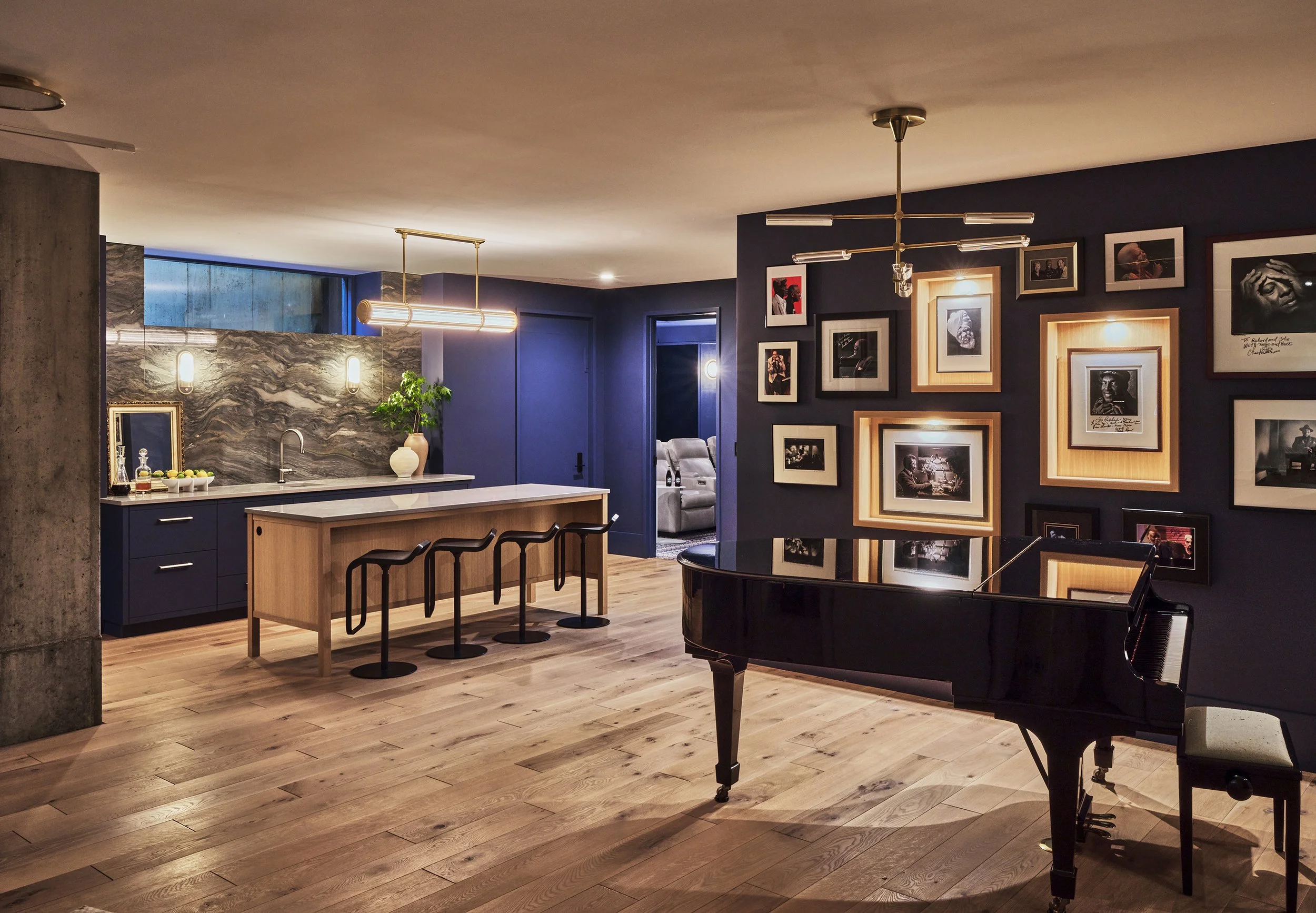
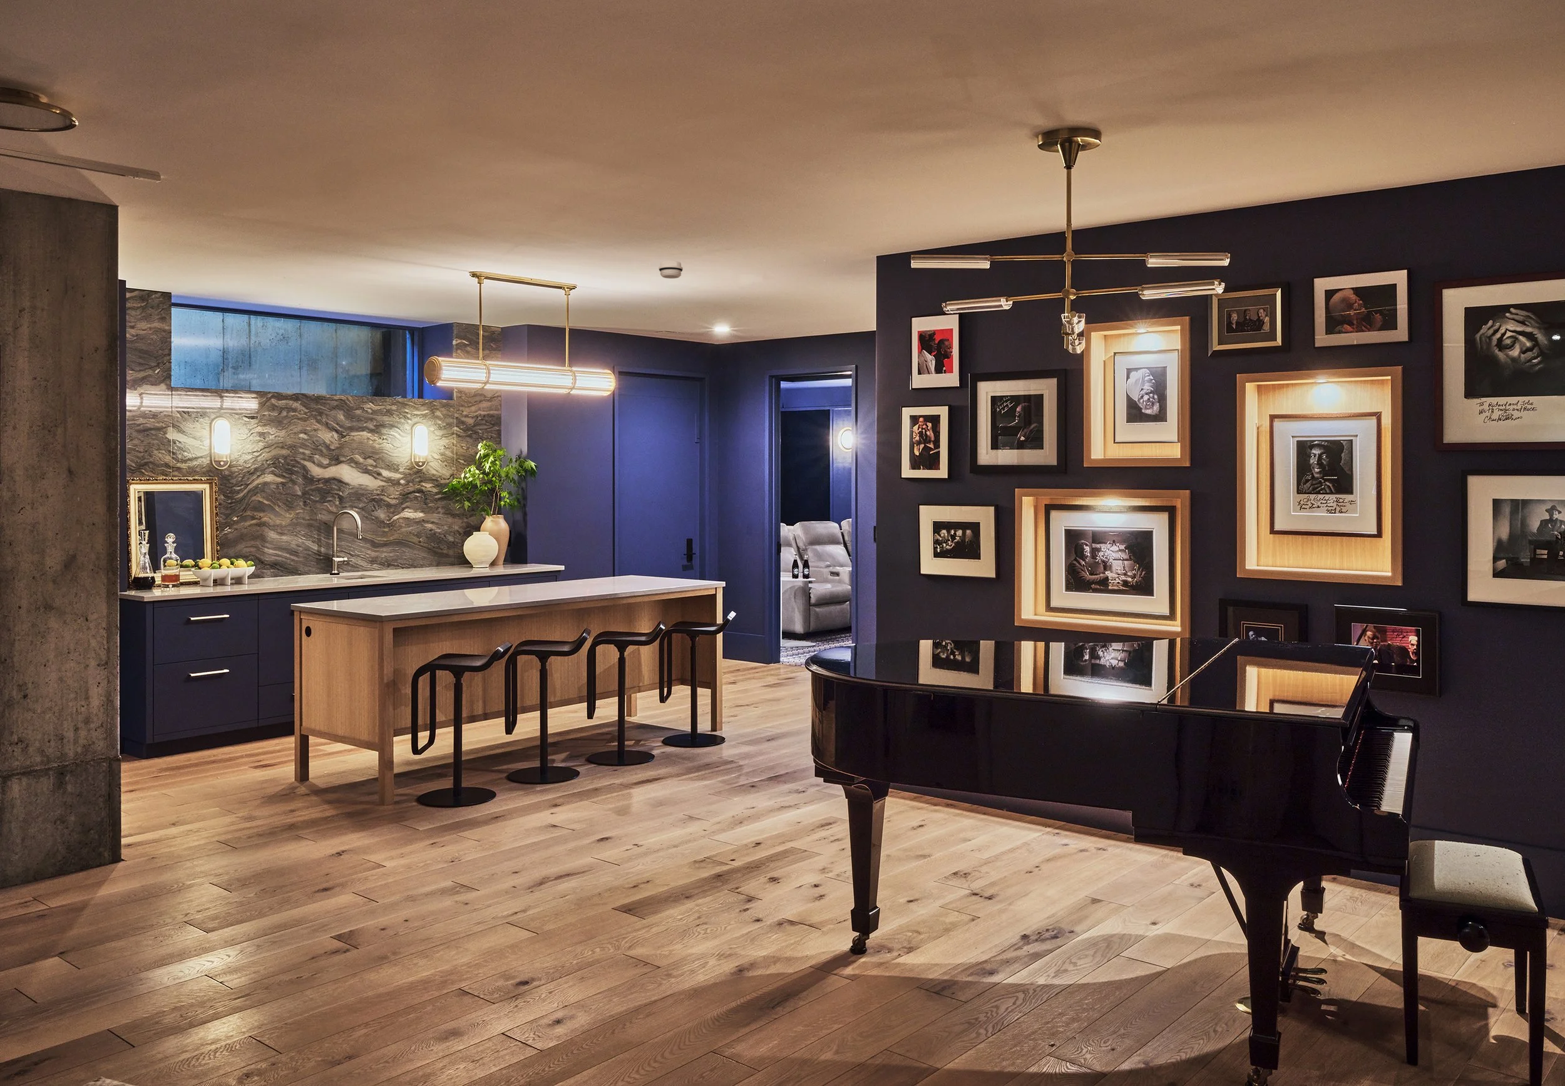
+ smoke detector (671, 269)
